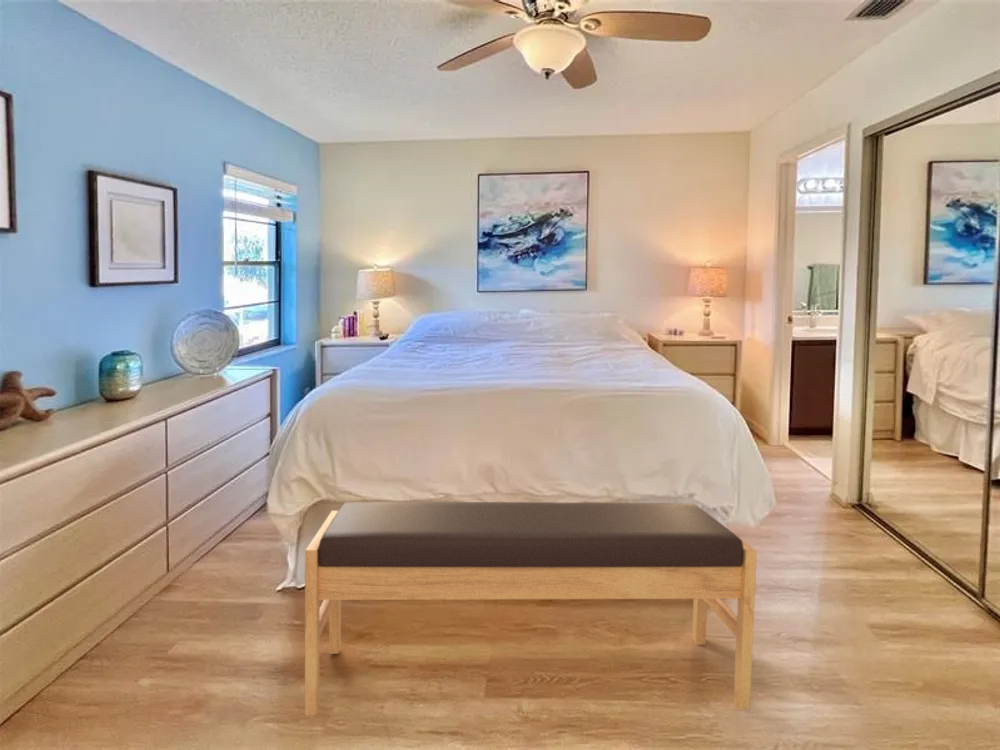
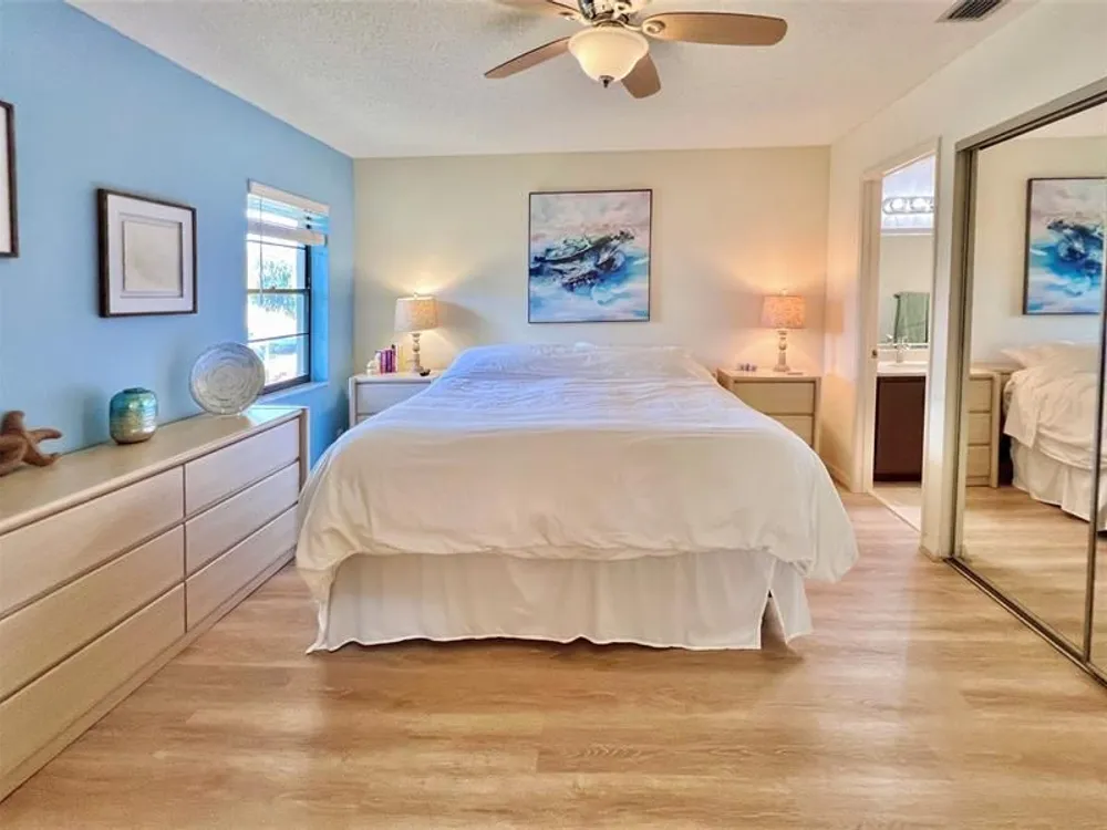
- bench (526, 597)
